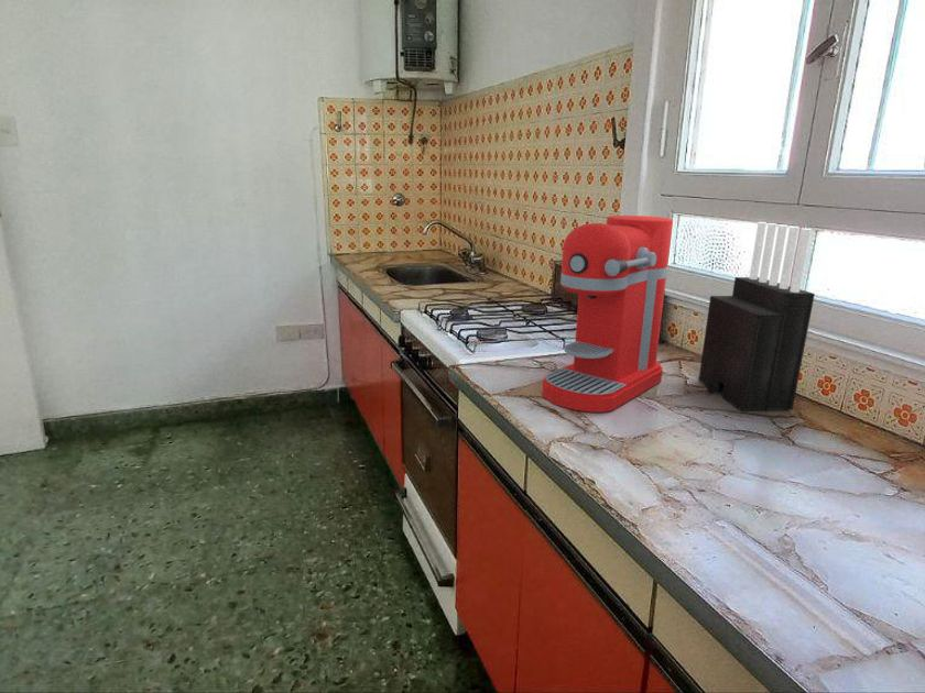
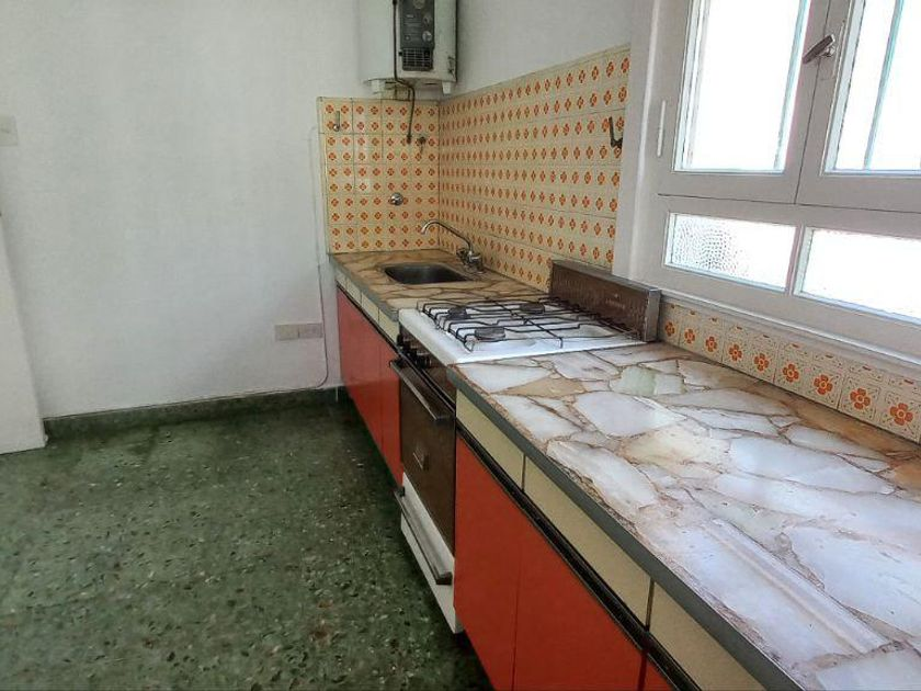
- coffee maker (612, 307)
- knife block (750, 312)
